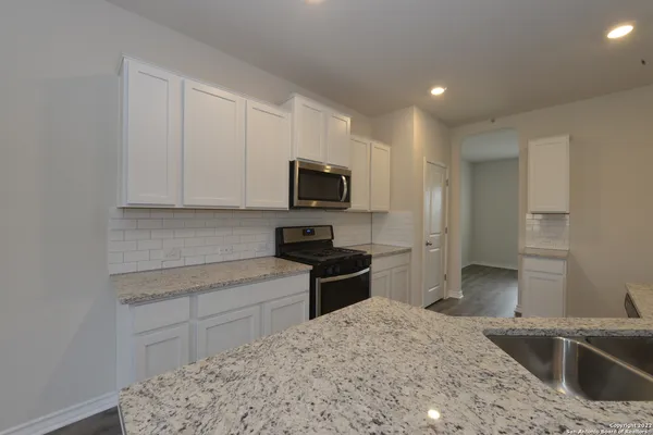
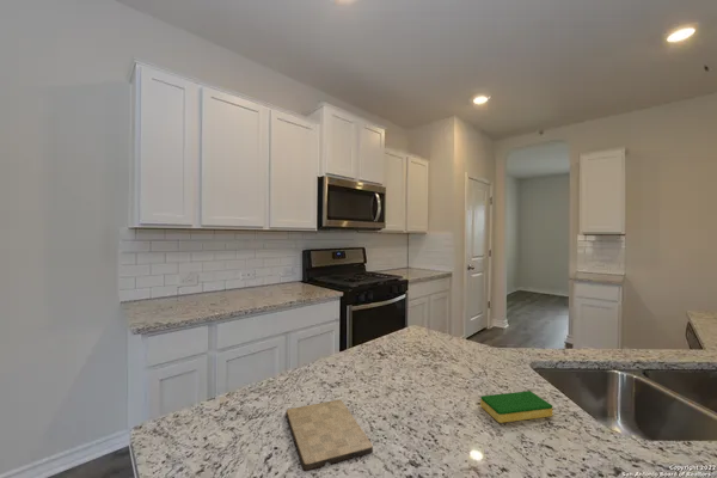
+ dish sponge (515, 405)
+ cutting board (325, 429)
